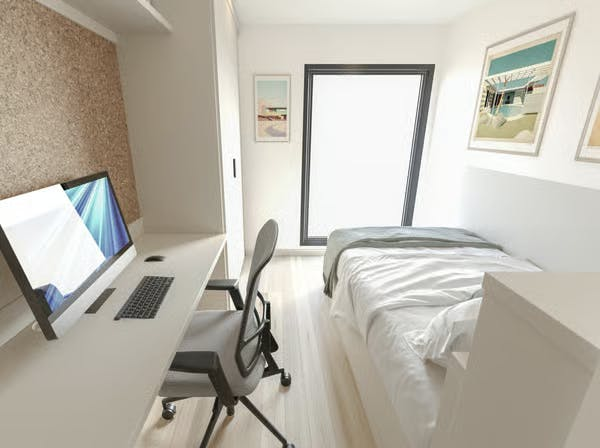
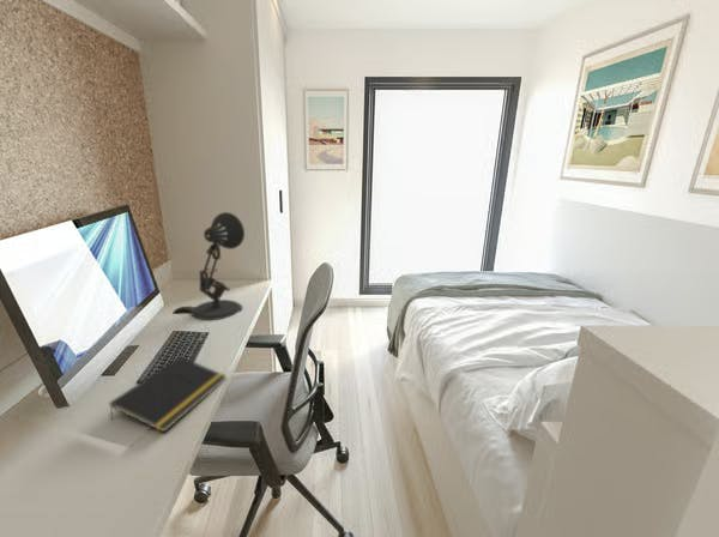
+ notepad (173, 390)
+ desk lamp (213, 264)
